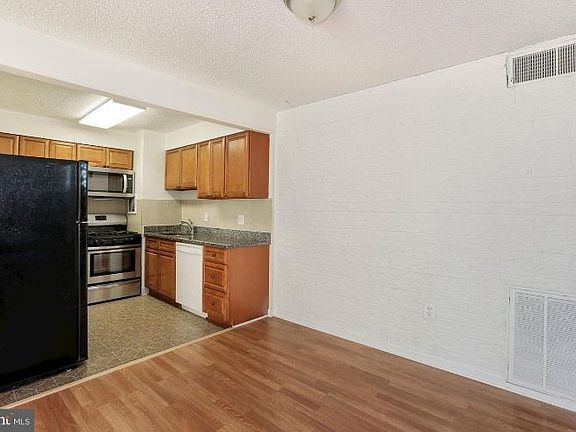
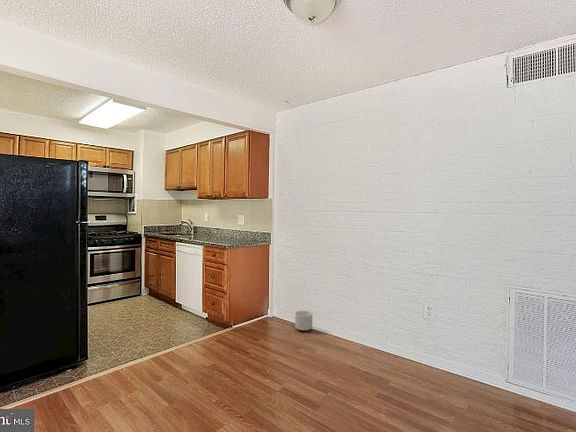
+ planter (303, 321)
